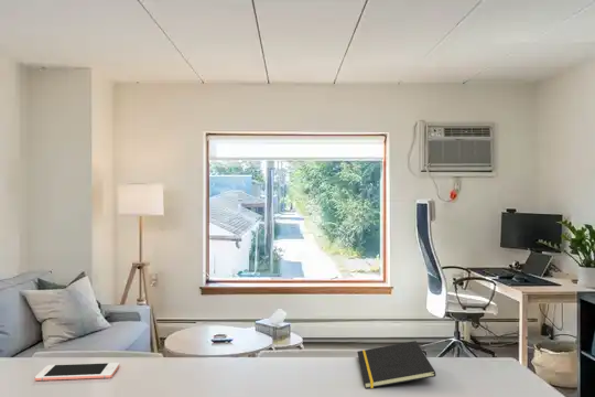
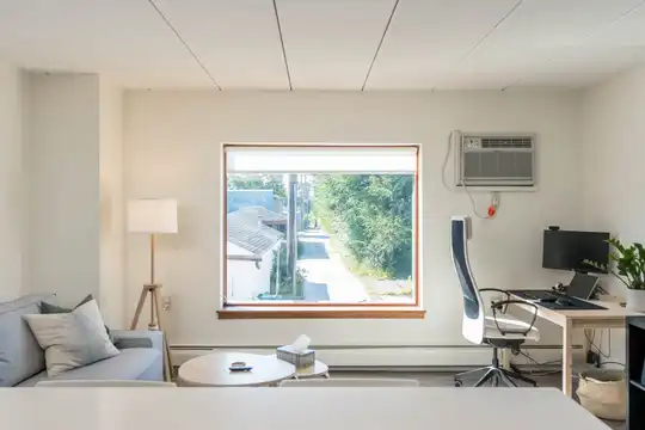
- notepad (392, 363)
- cell phone (78, 371)
